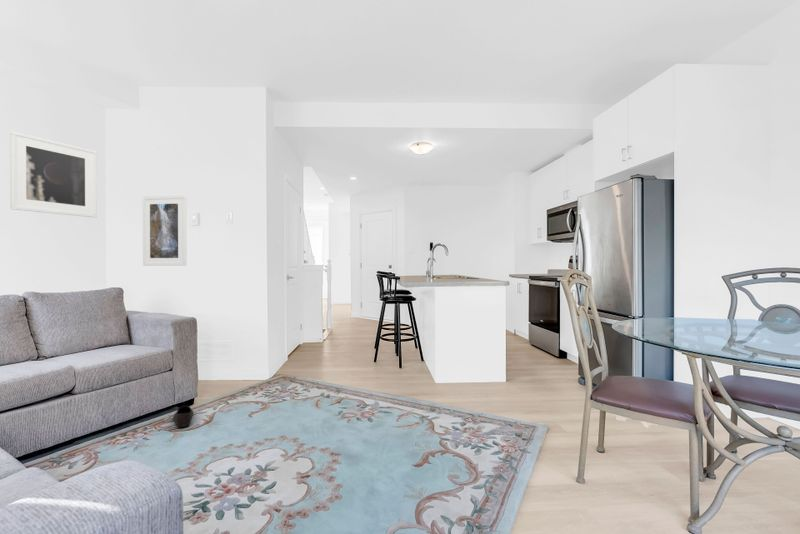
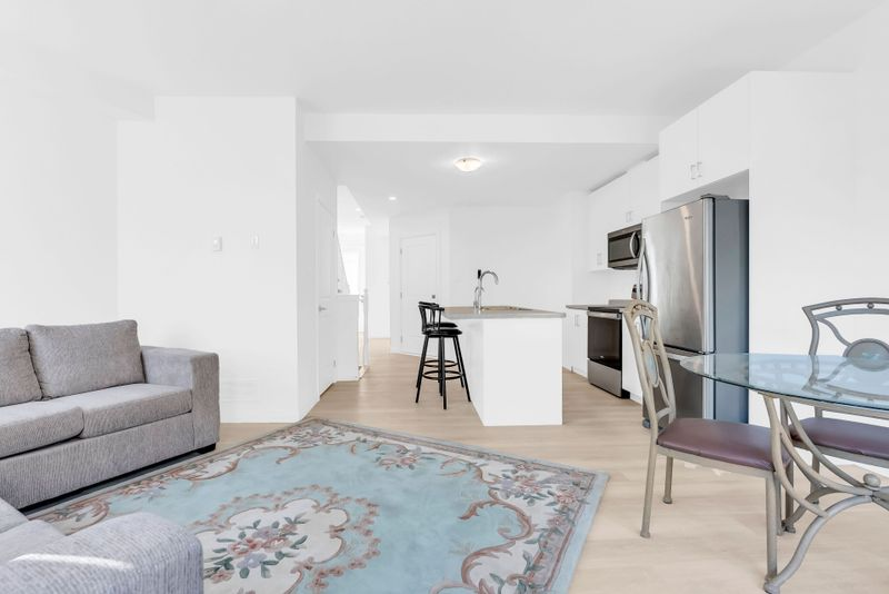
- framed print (164, 231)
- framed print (56, 177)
- shoe (183, 412)
